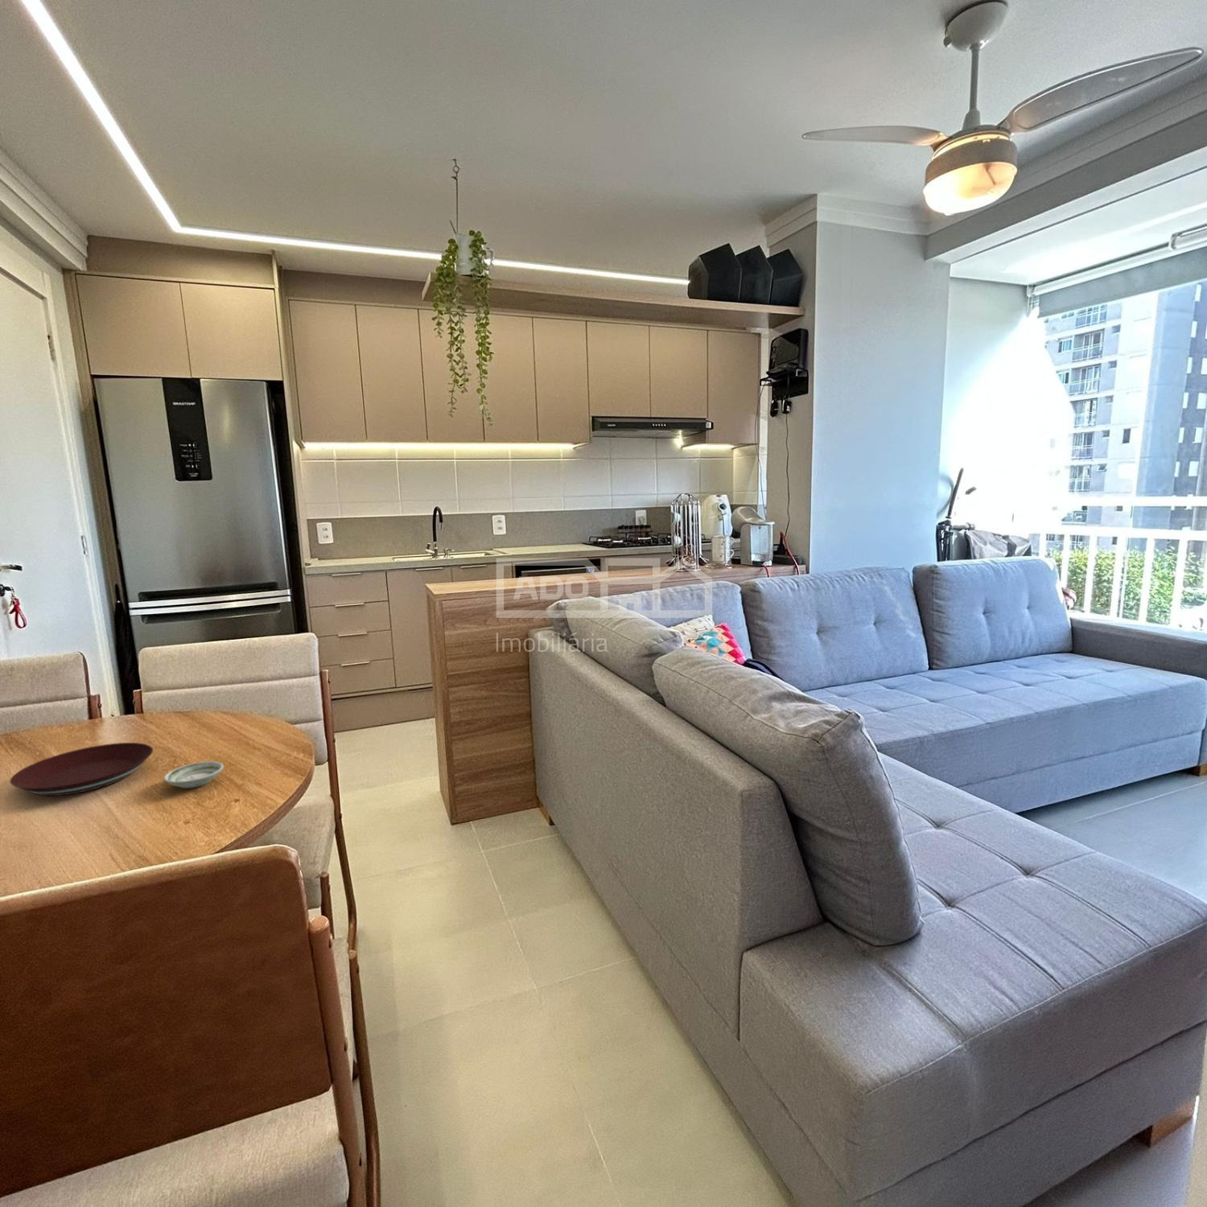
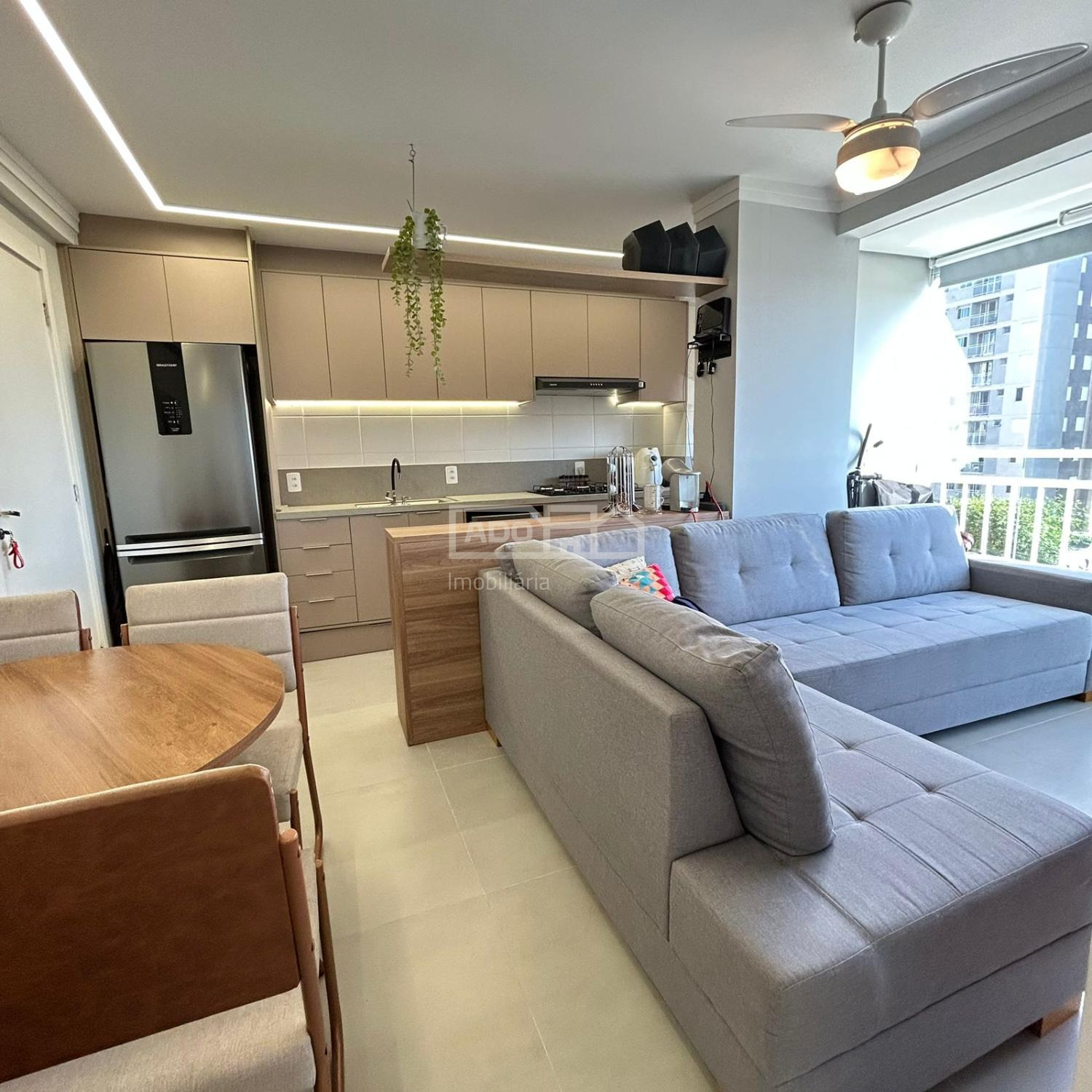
- saucer (195, 777)
- plate (86, 770)
